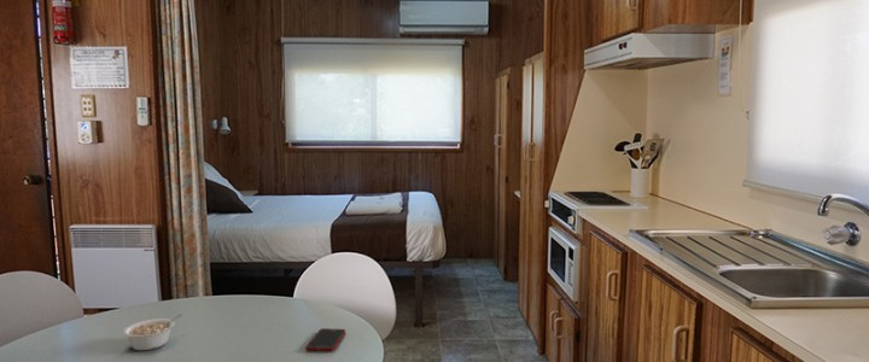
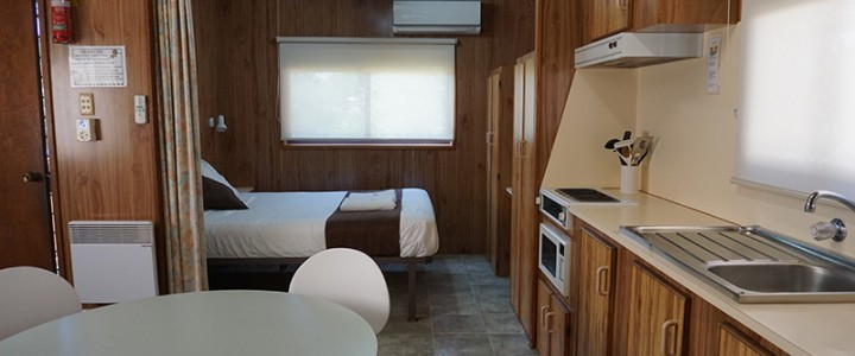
- cell phone (326, 339)
- legume (150, 333)
